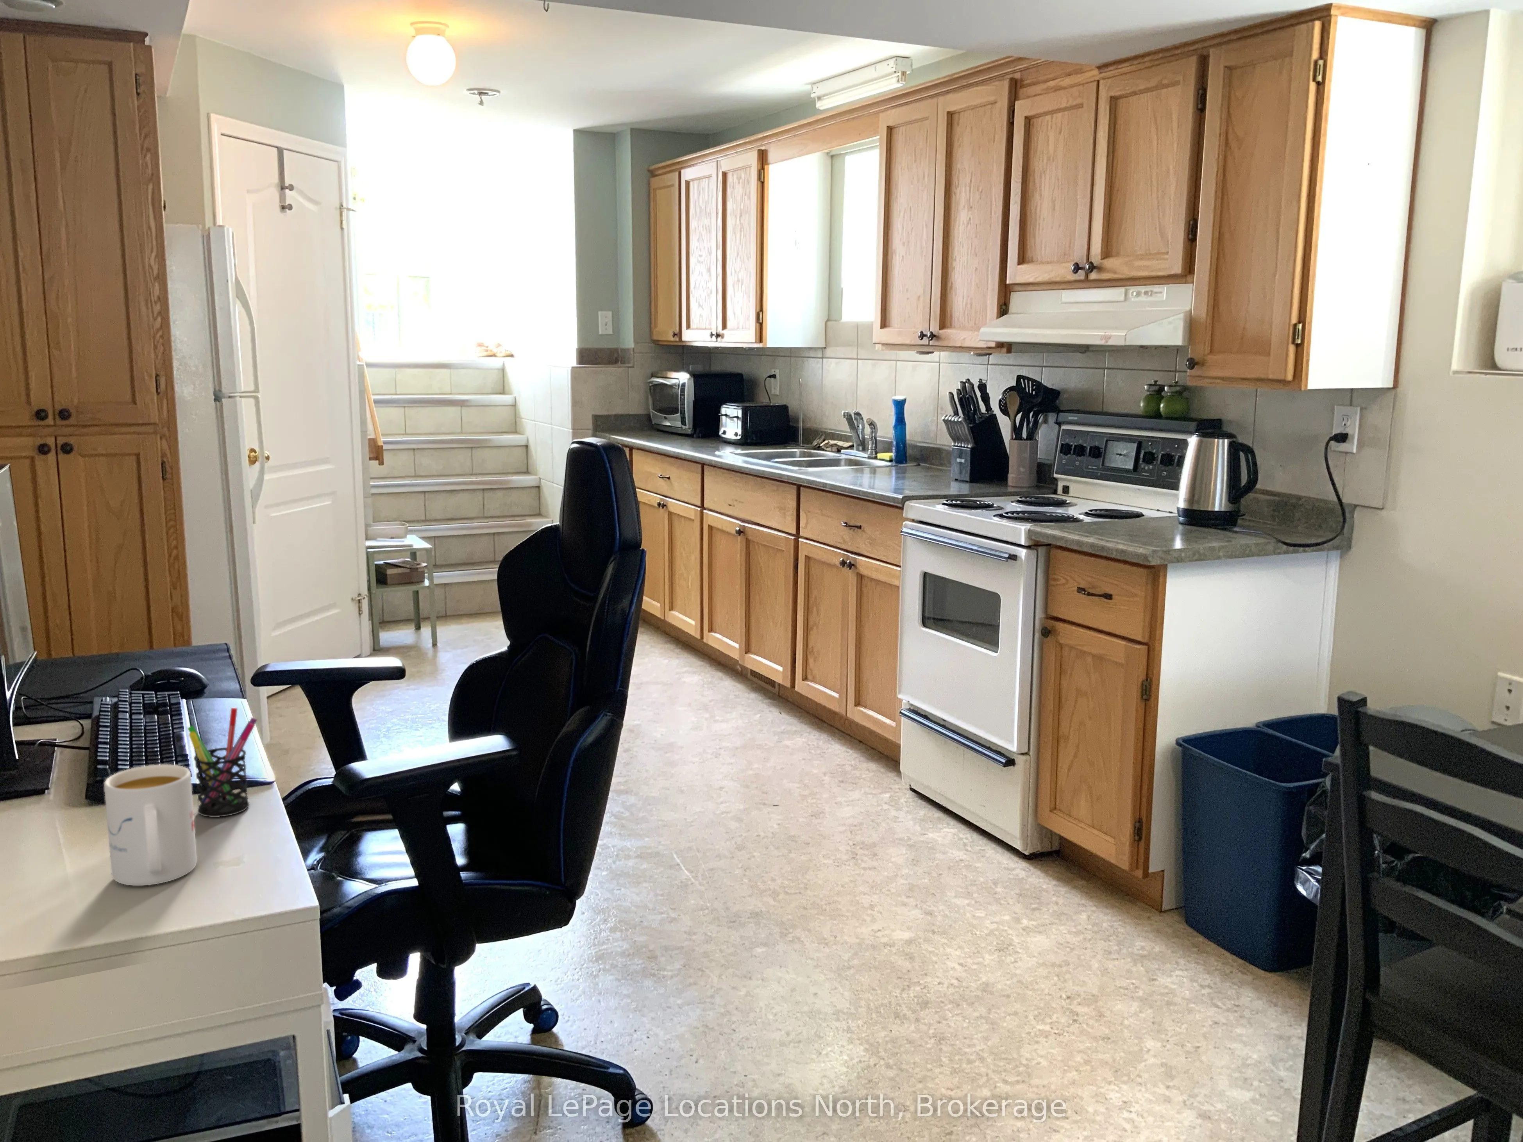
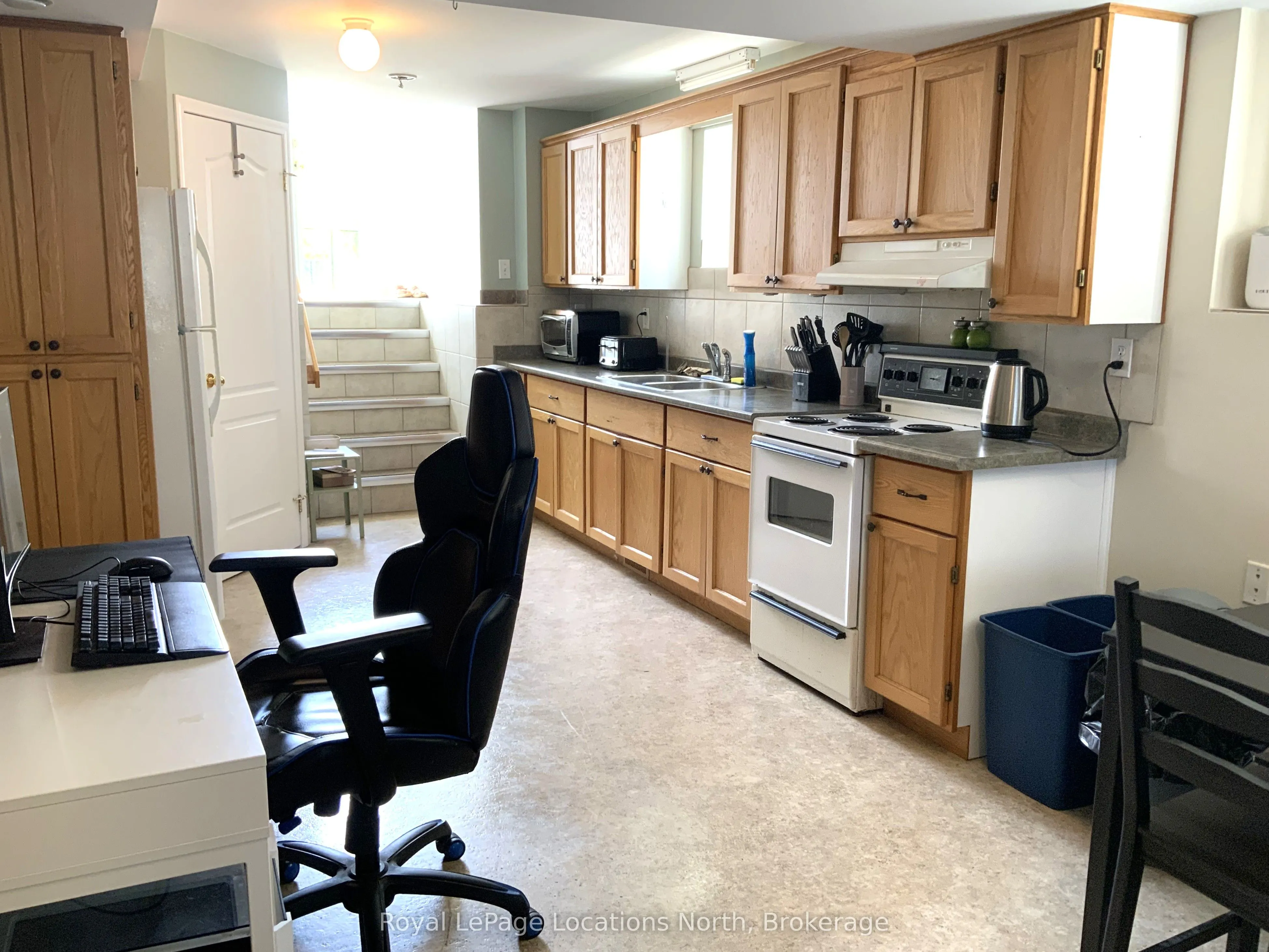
- mug (151, 829)
- pen holder (217, 761)
